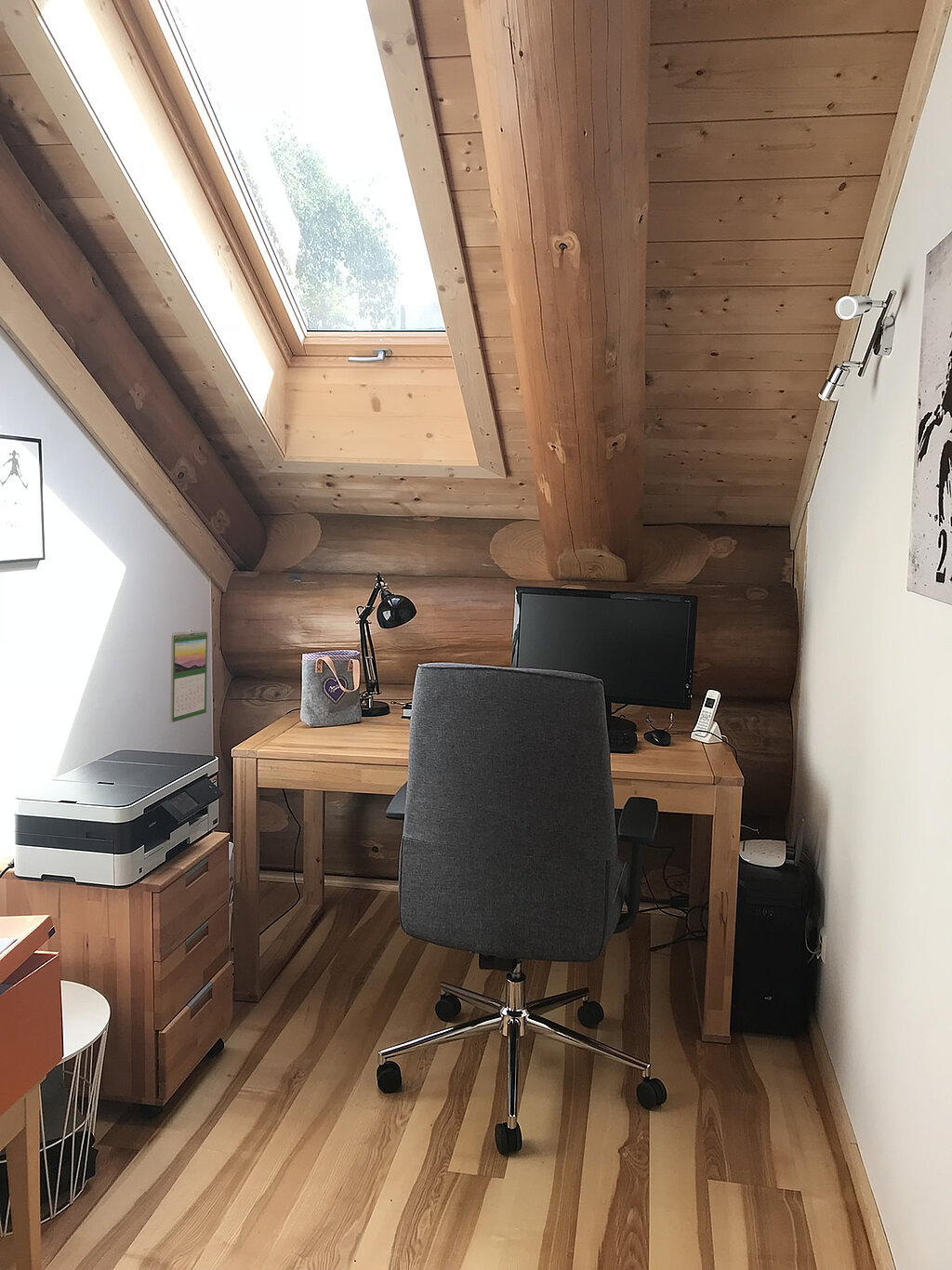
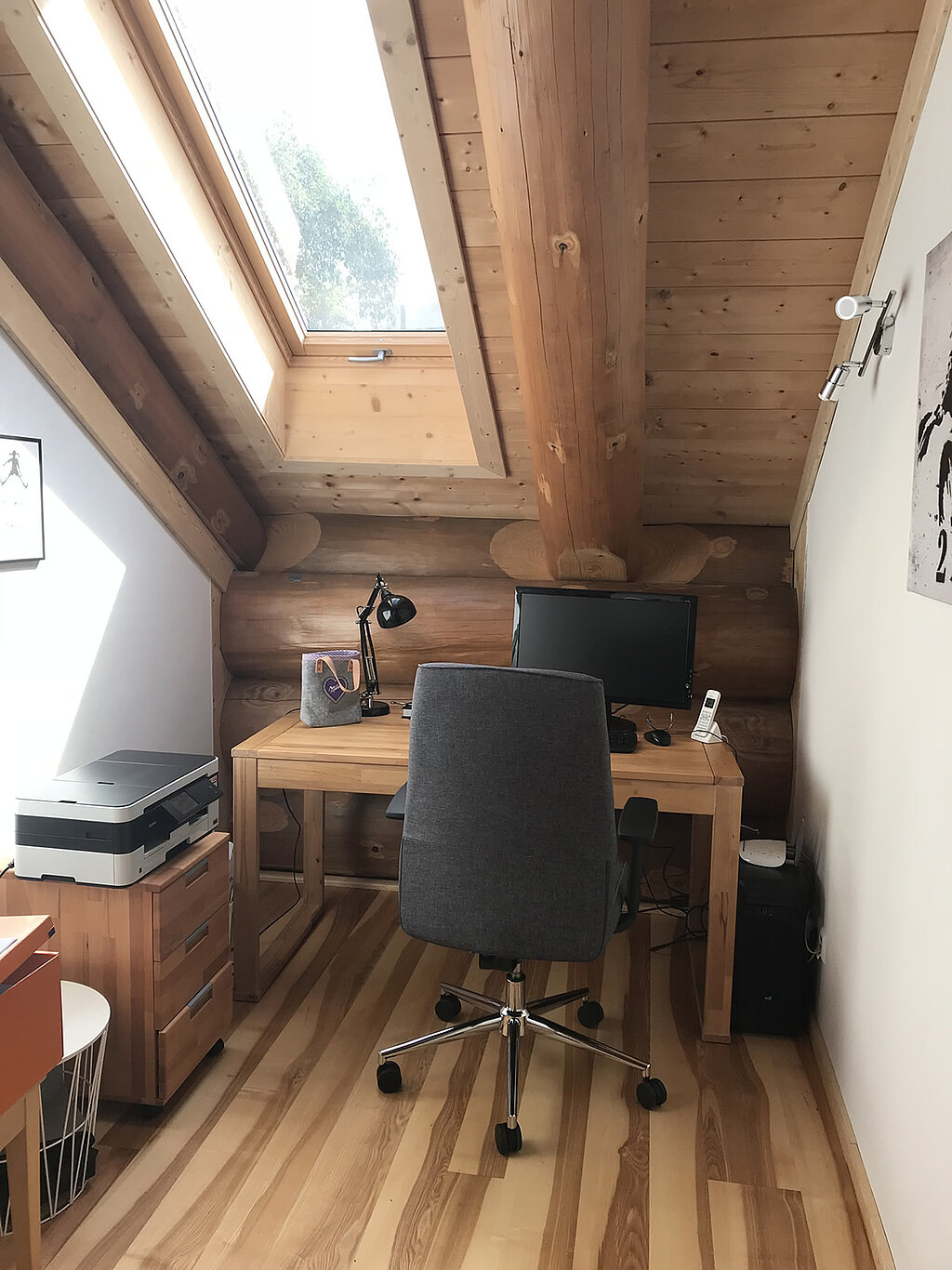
- calendar (189, 673)
